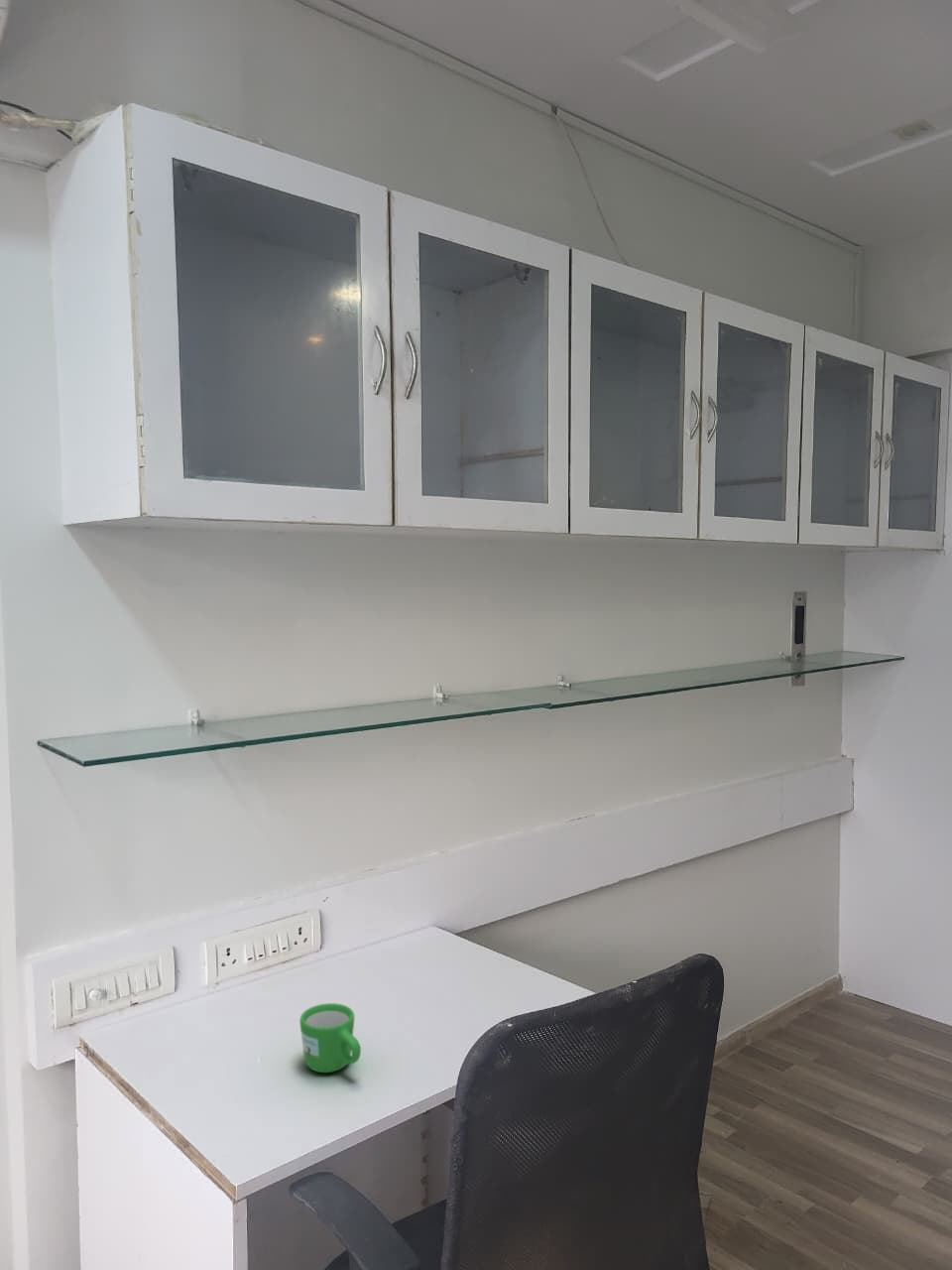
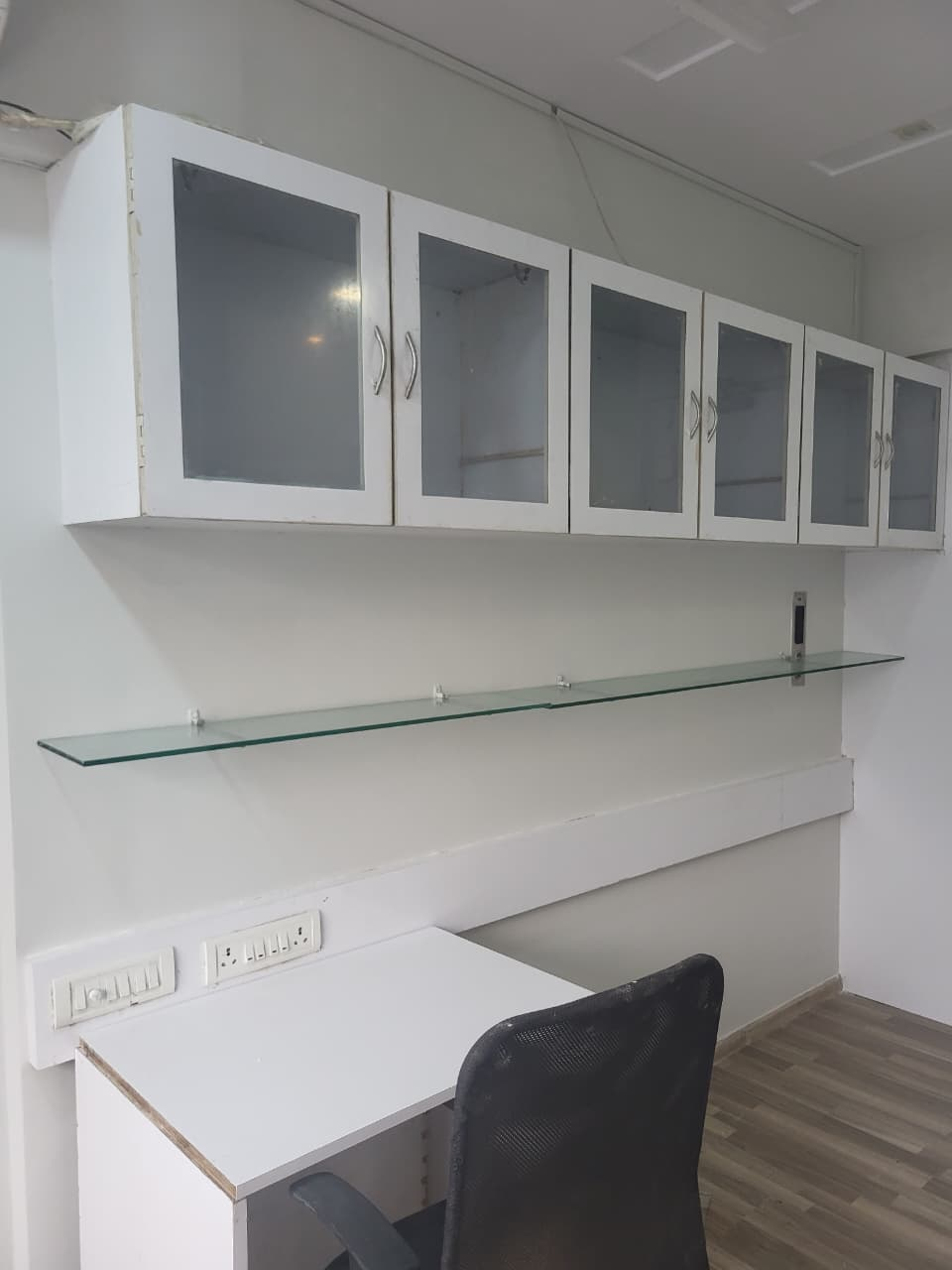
- mug (334, 1044)
